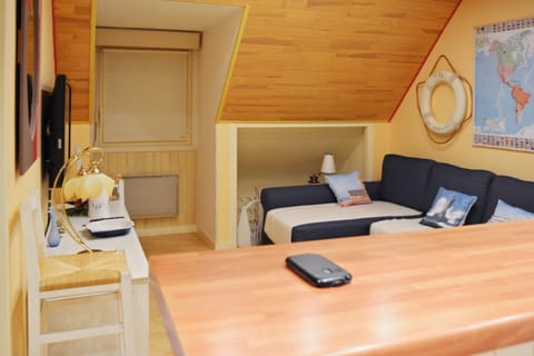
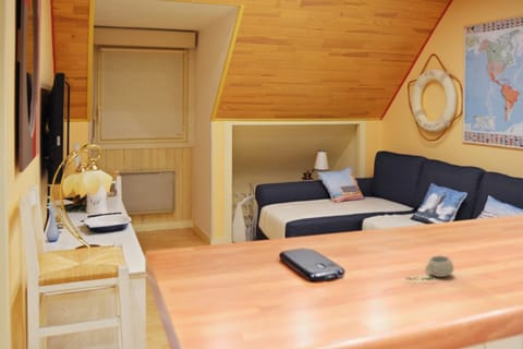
+ mug (428, 267)
